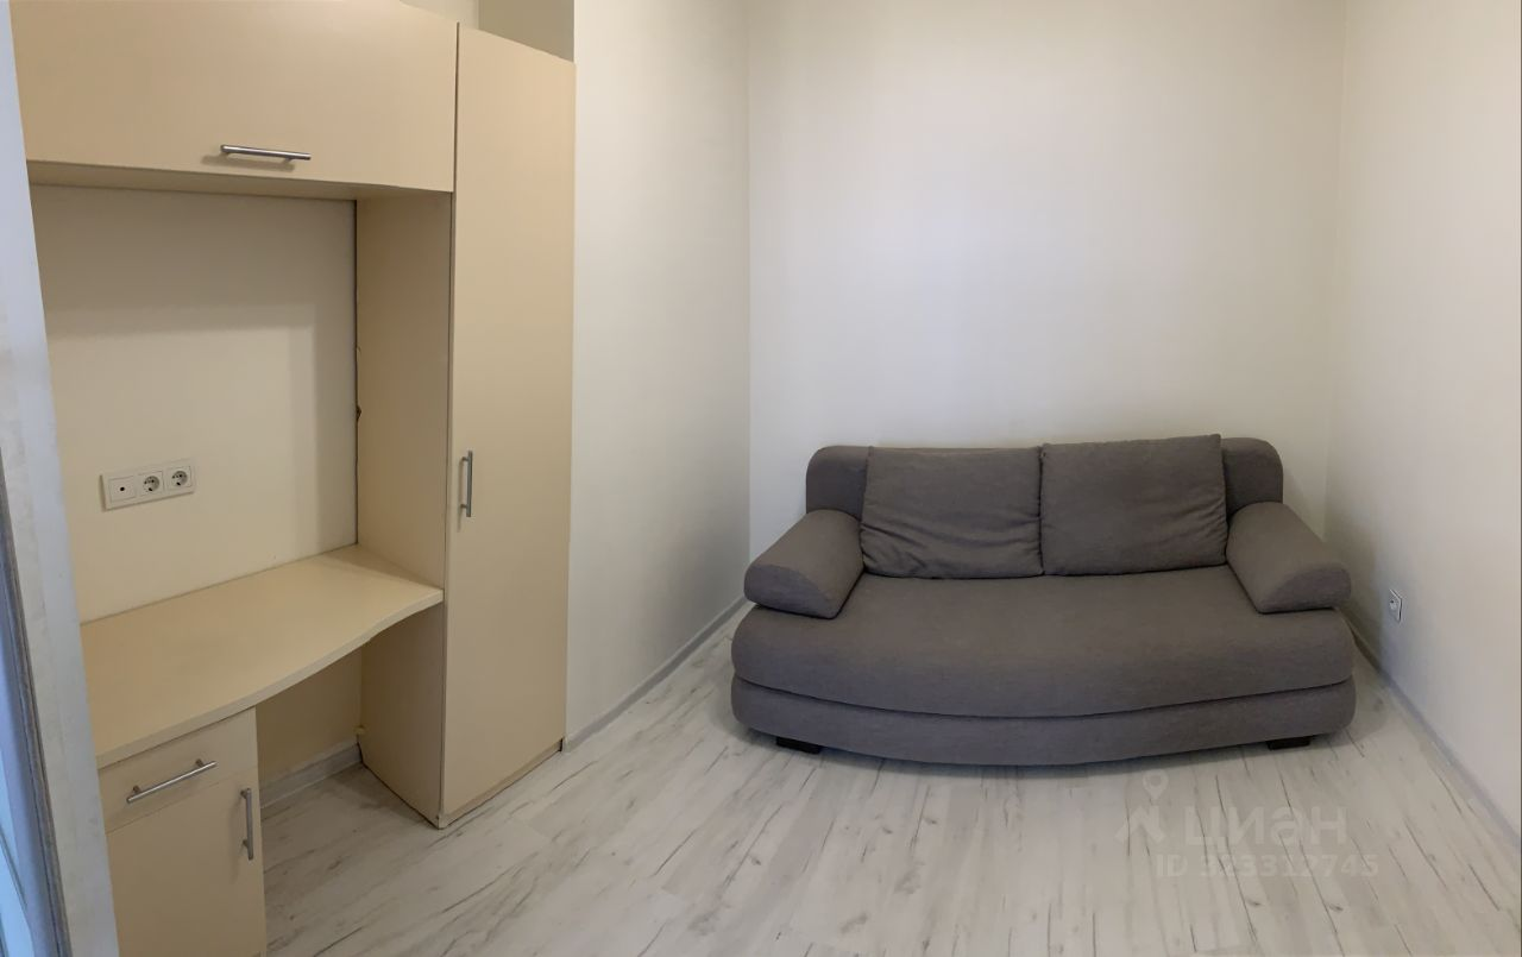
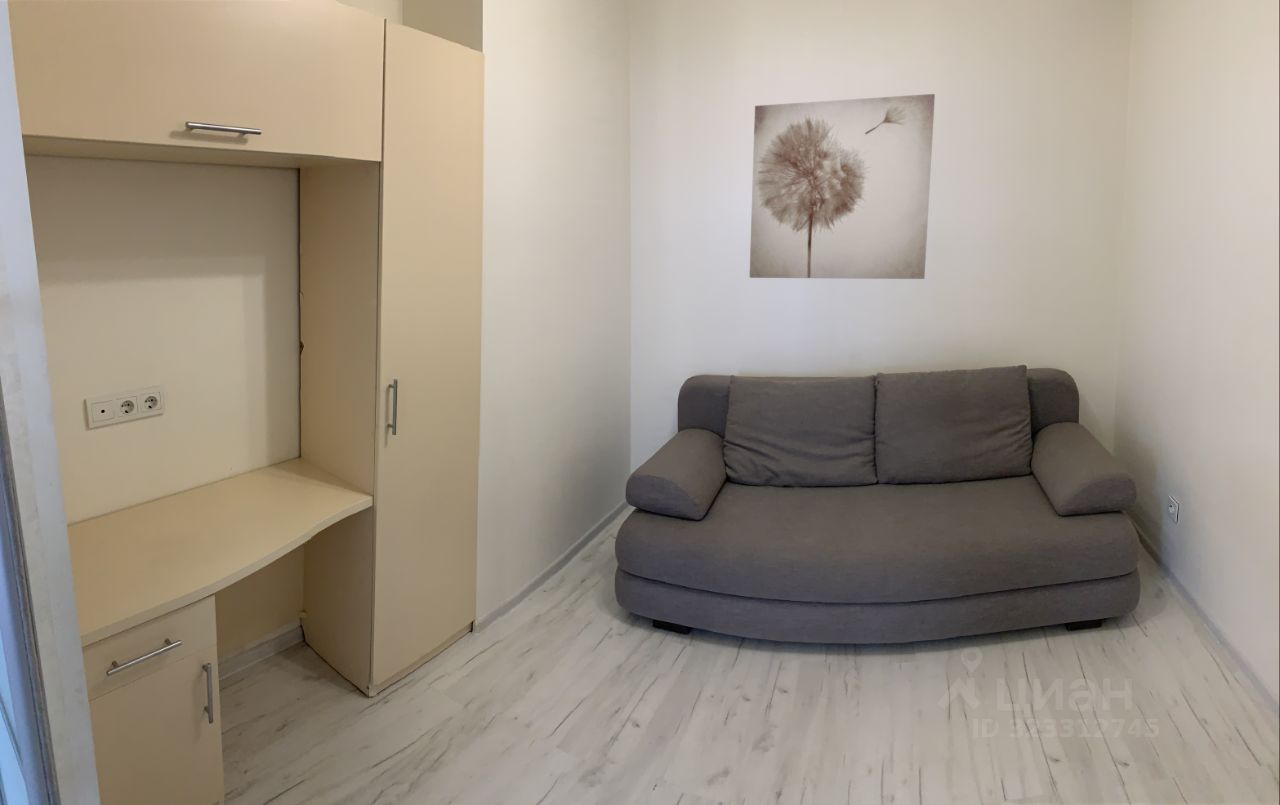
+ wall art (837, 190)
